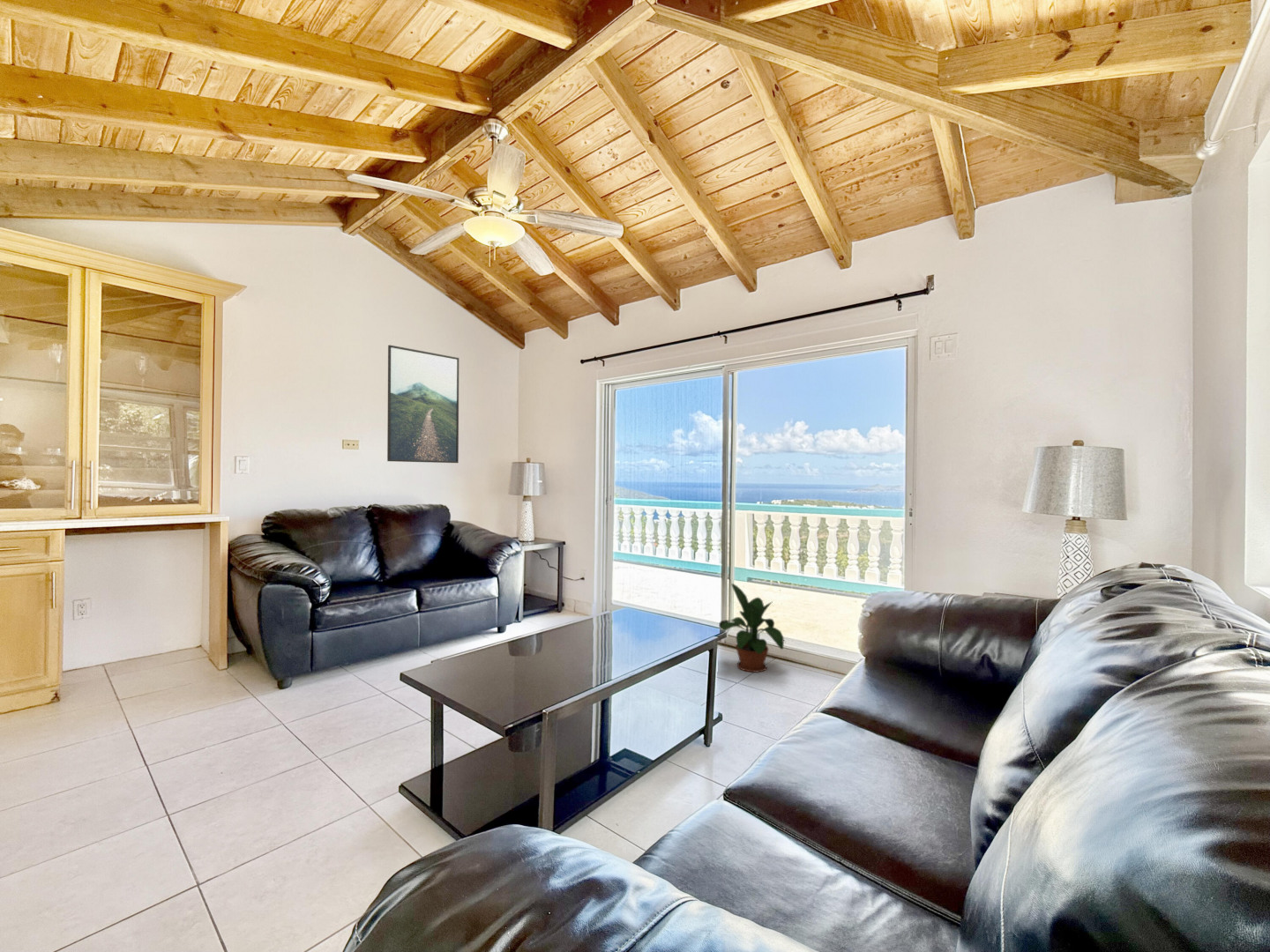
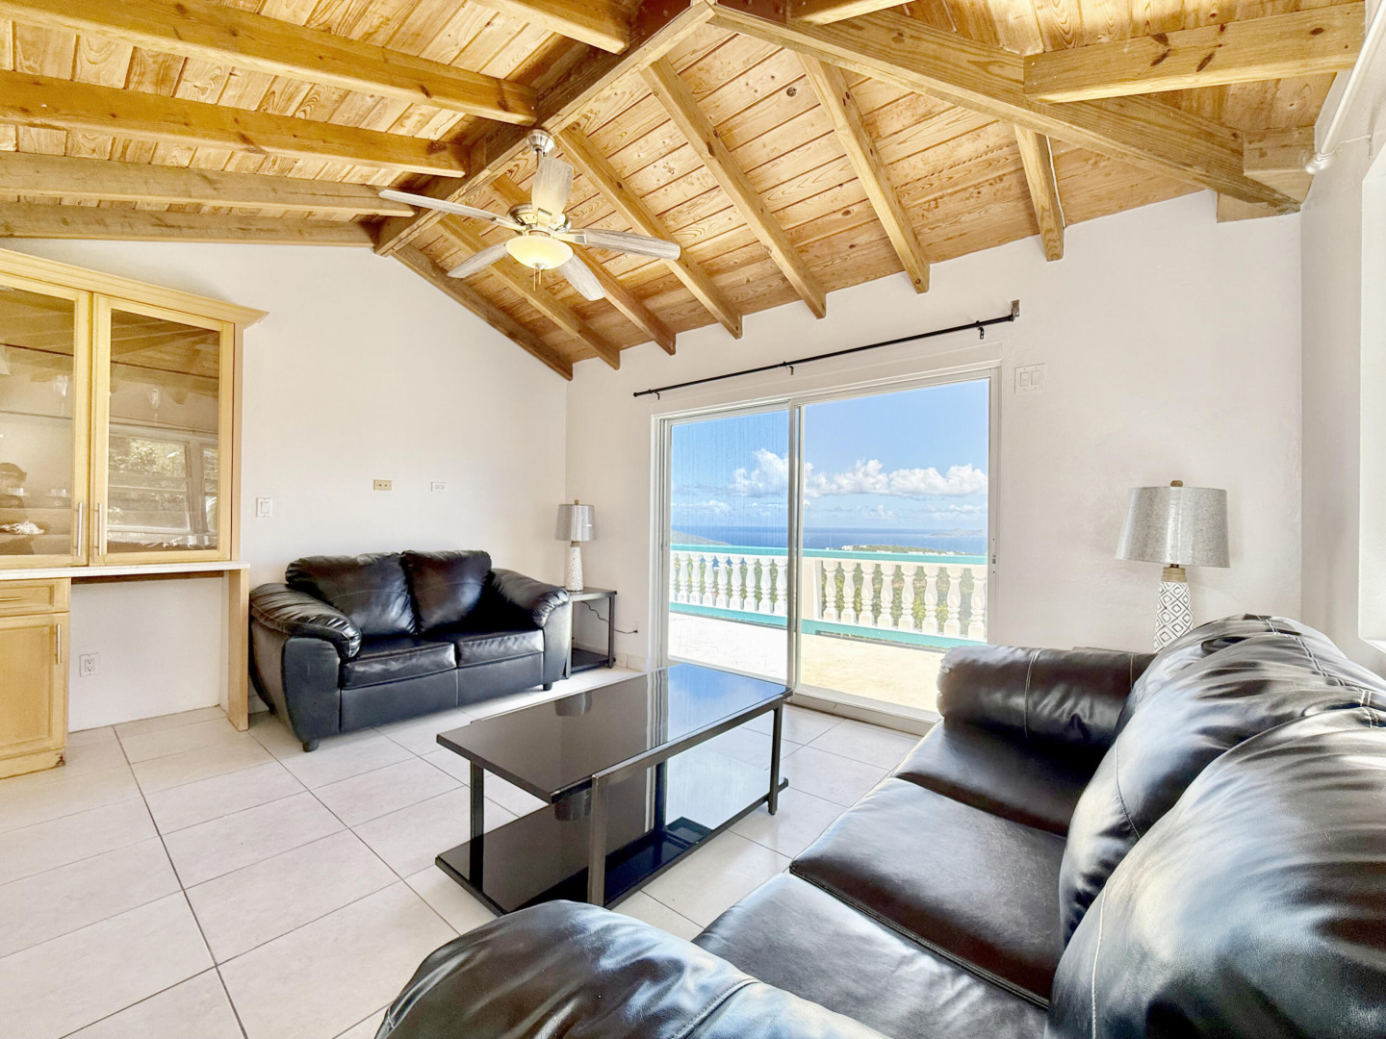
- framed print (424, 406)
- potted plant (752, 625)
